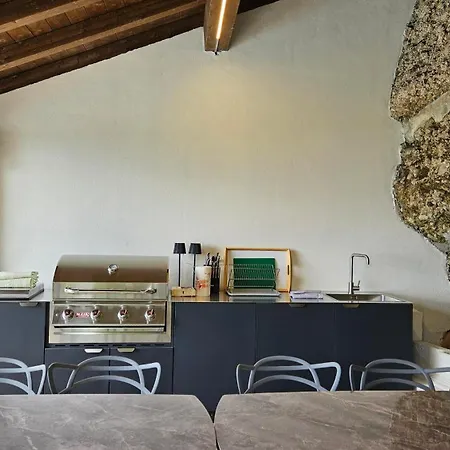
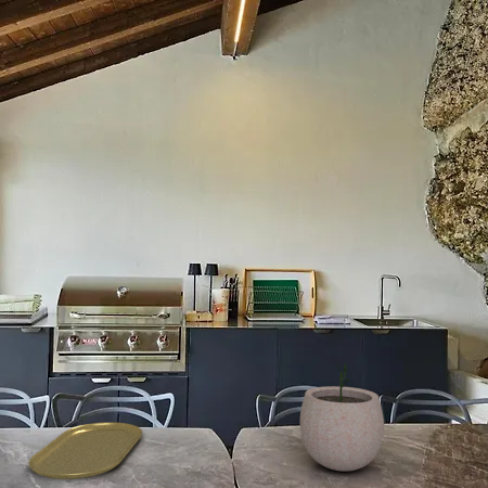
+ plant pot (341, 414)
+ placemat (90, 448)
